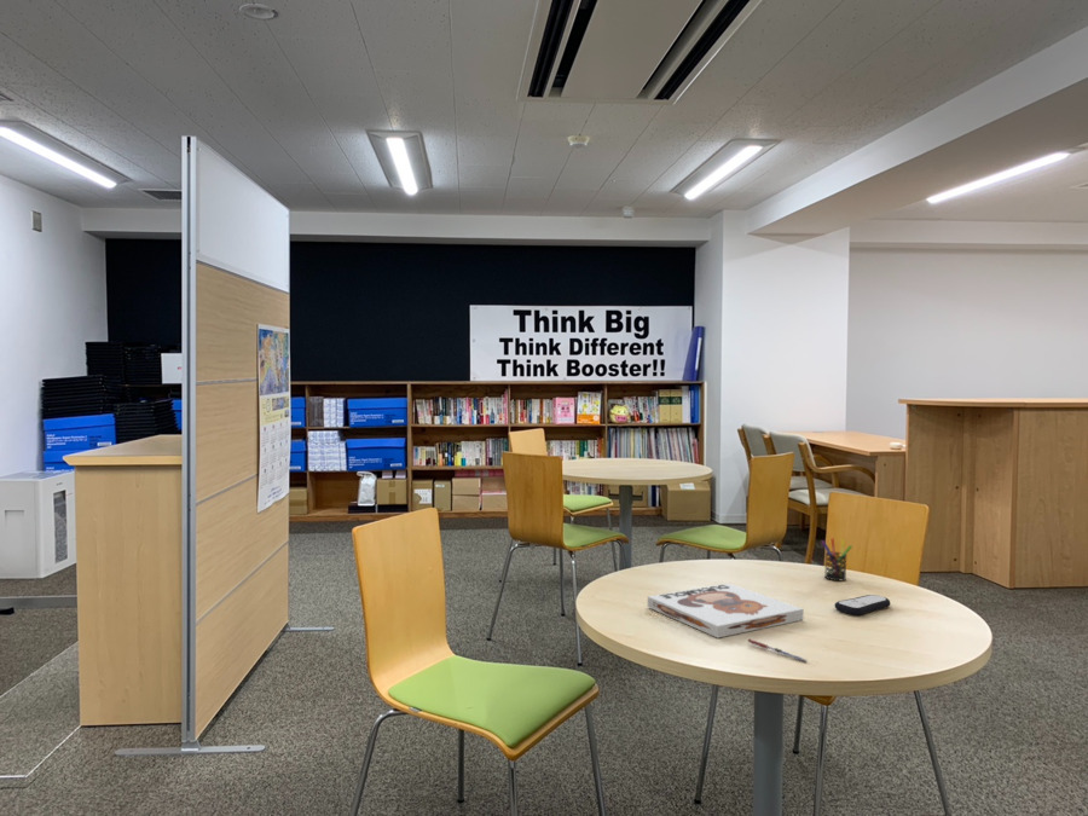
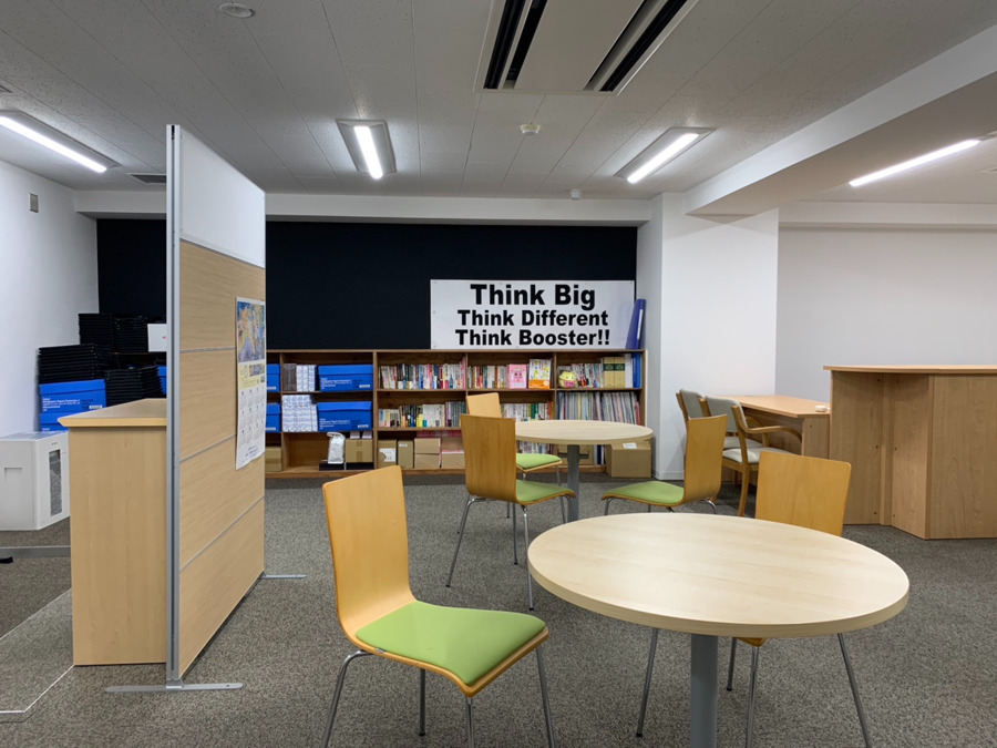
- remote control (863, 603)
- board game (723, 607)
- pen holder (838, 557)
- pen (776, 649)
